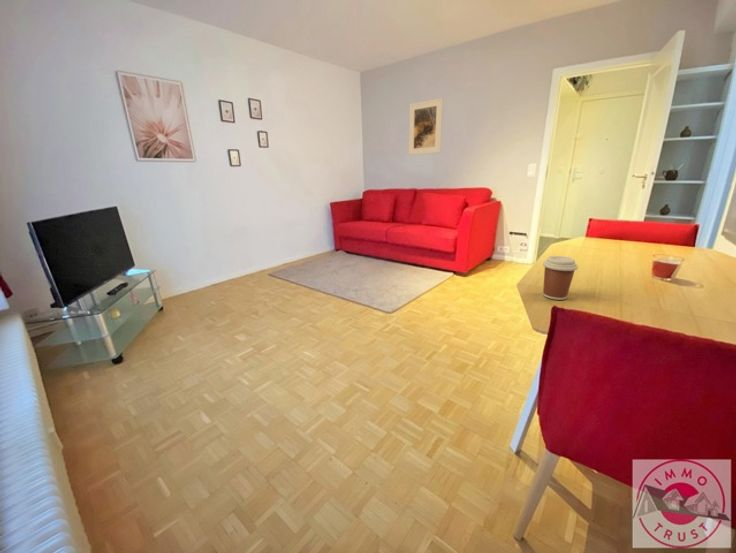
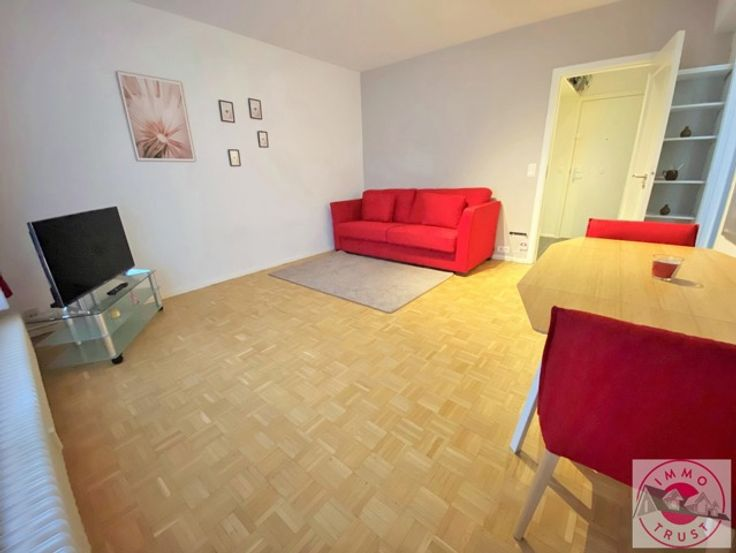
- coffee cup (557, 277)
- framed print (424, 128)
